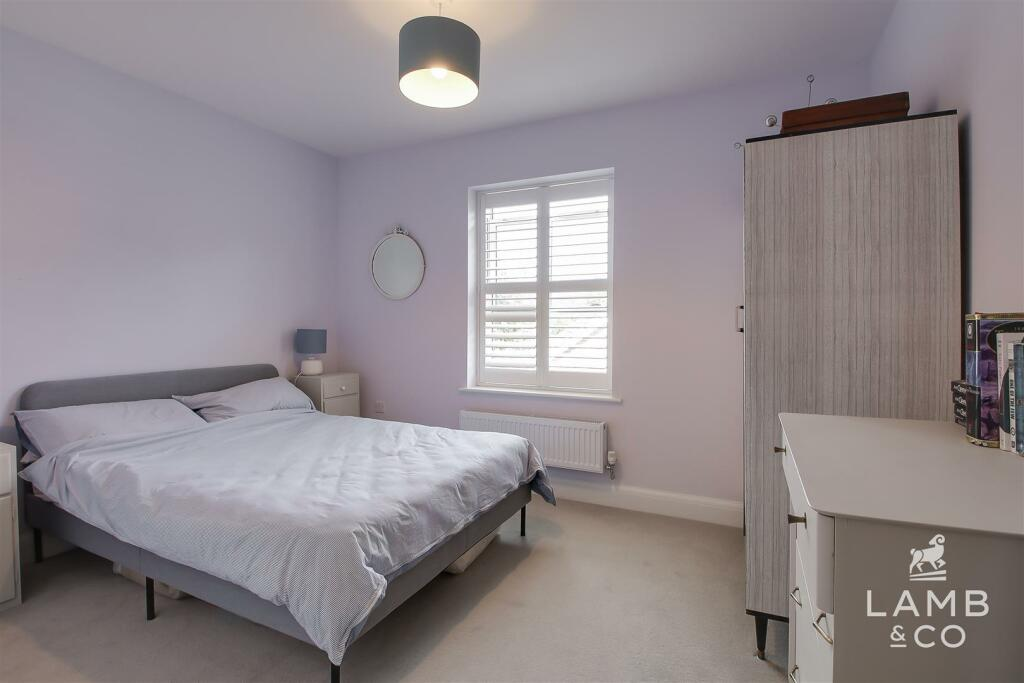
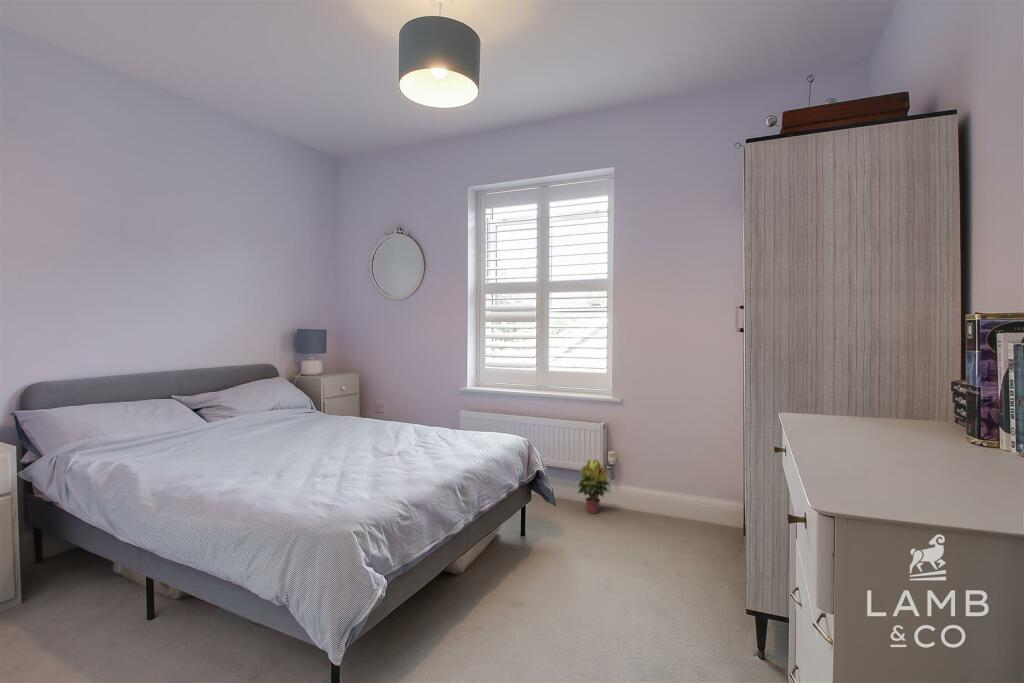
+ potted plant (594, 485)
